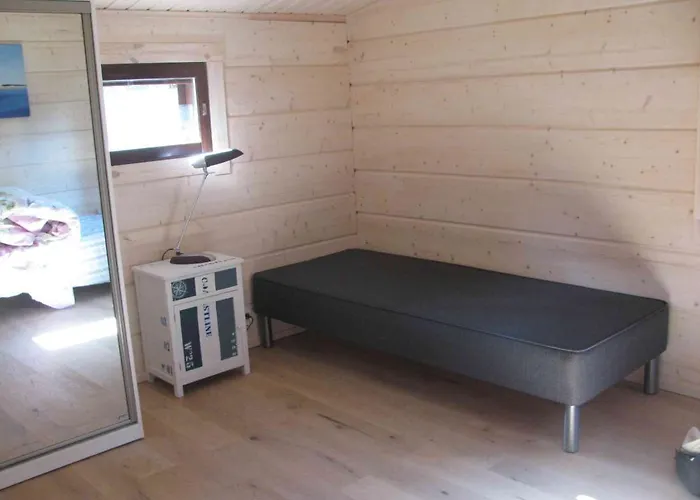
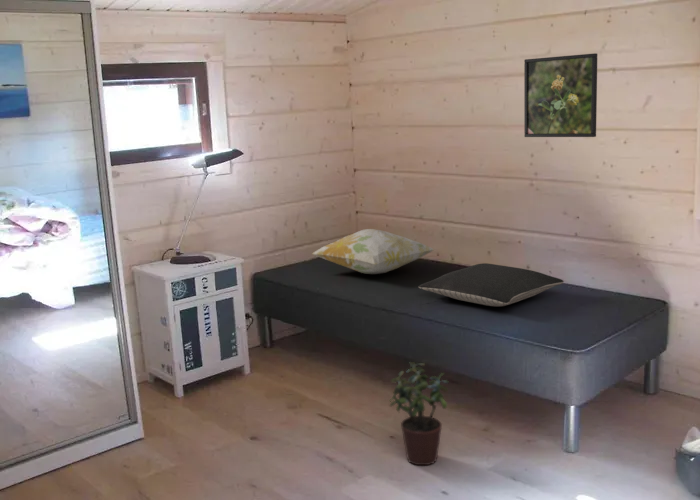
+ decorative pillow (373, 251)
+ potted plant (422, 414)
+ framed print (559, 97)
+ pillow (491, 284)
